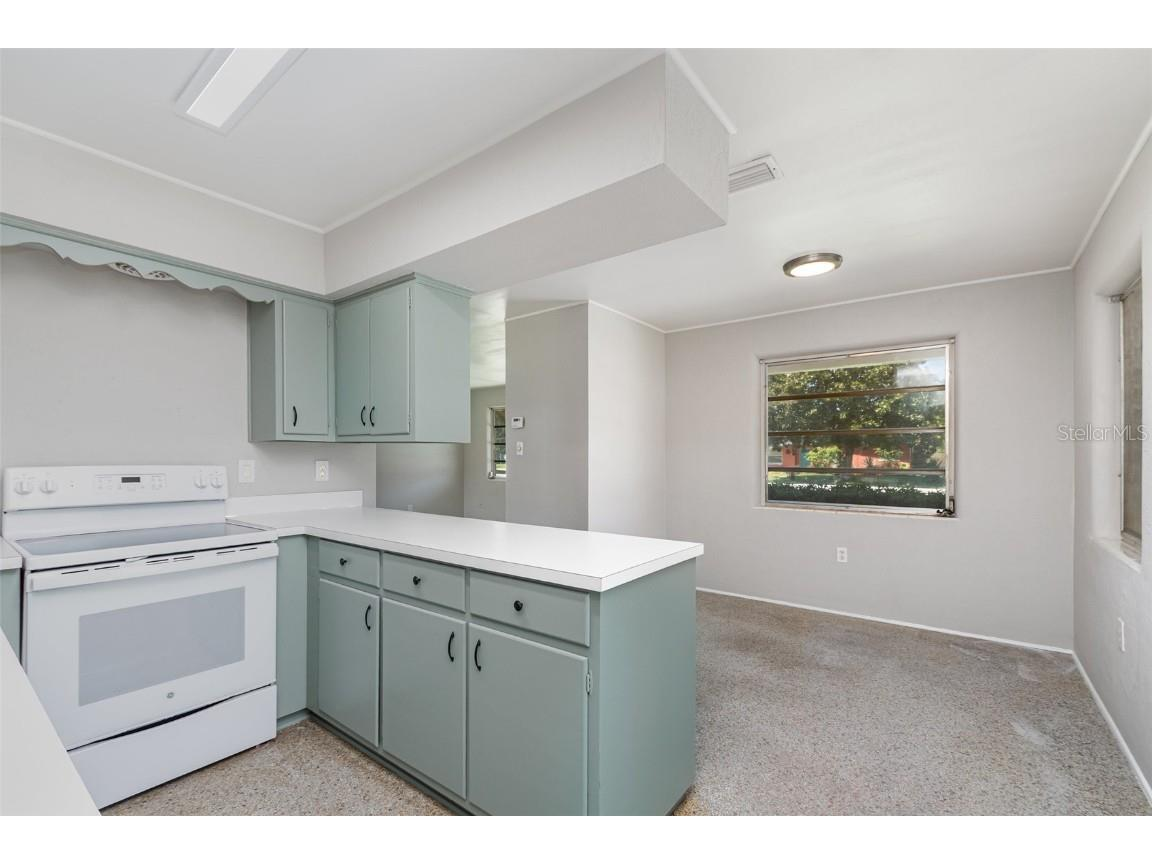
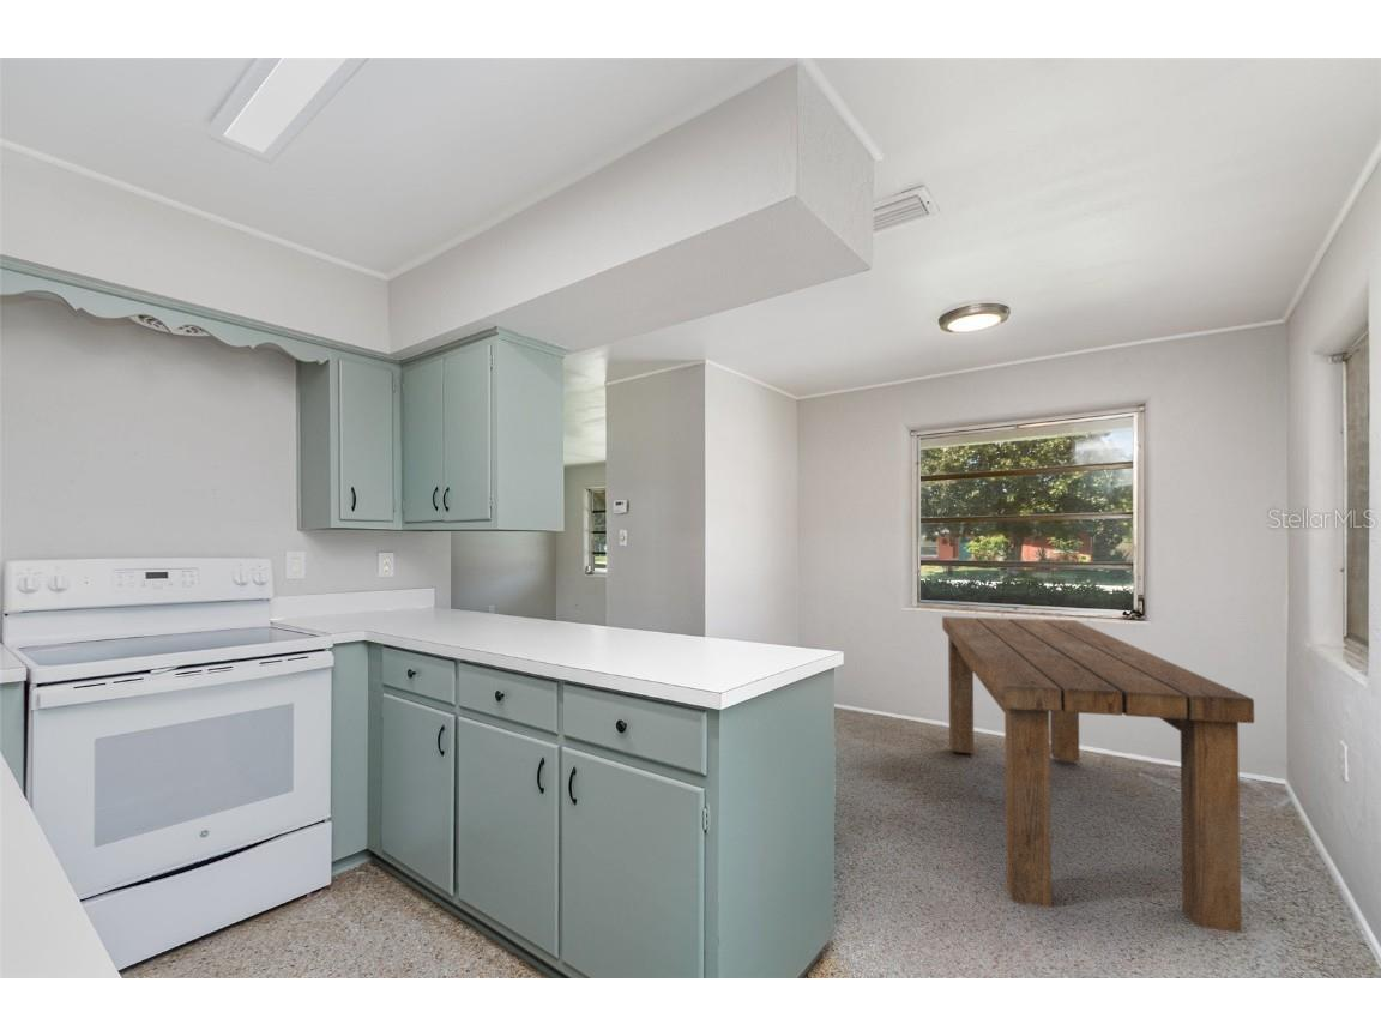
+ dining table (1050, 728)
